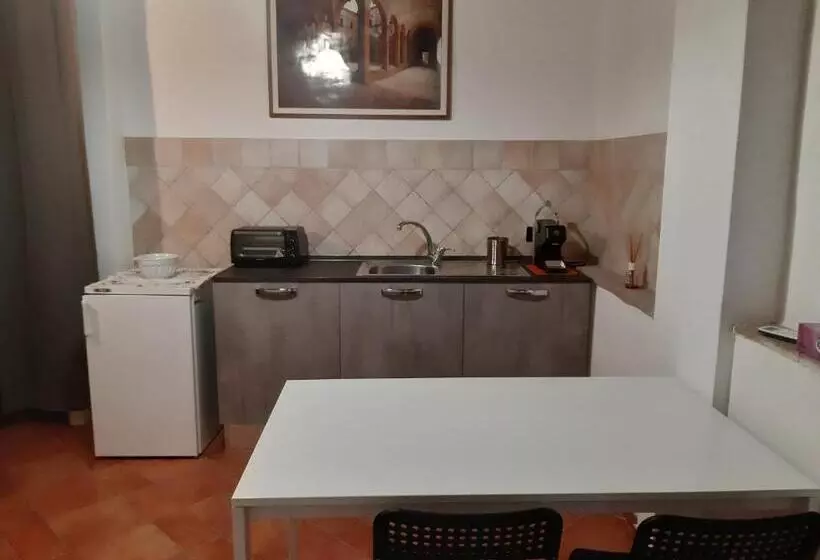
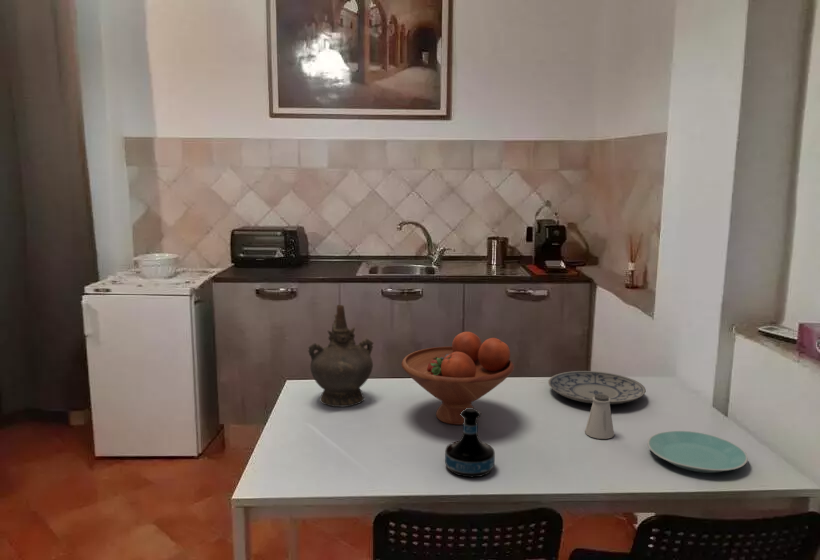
+ saltshaker (600, 414)
+ plate (595, 390)
+ fruit bowl (457, 379)
+ ceremonial vessel (340, 352)
+ tequila bottle (470, 438)
+ plate (695, 453)
